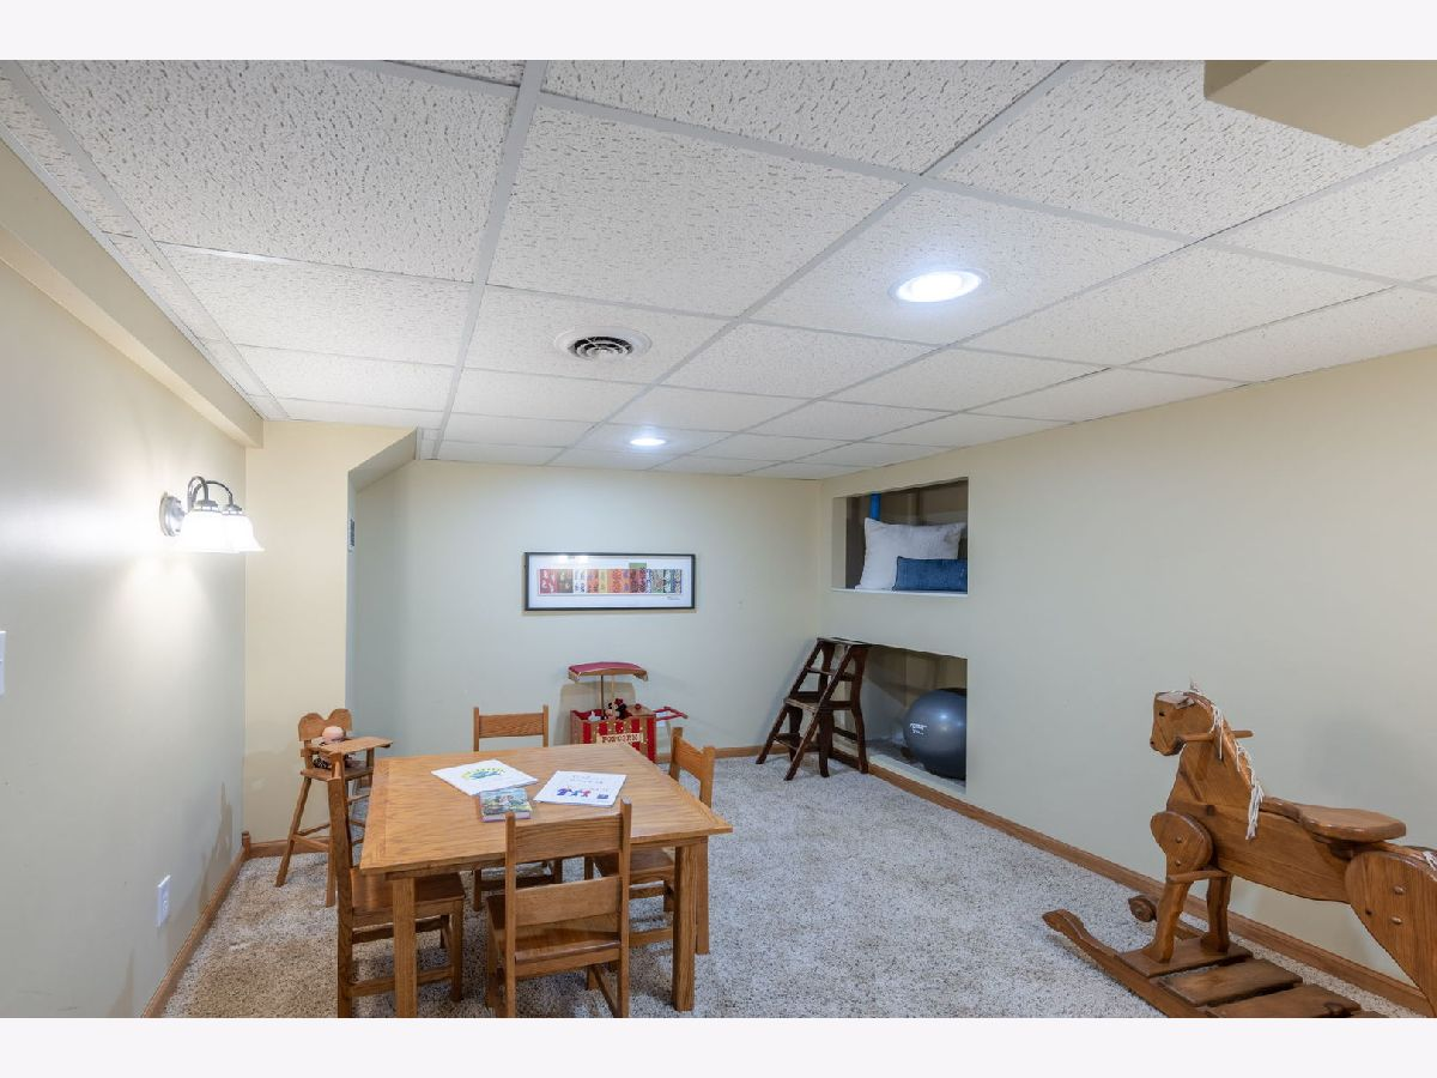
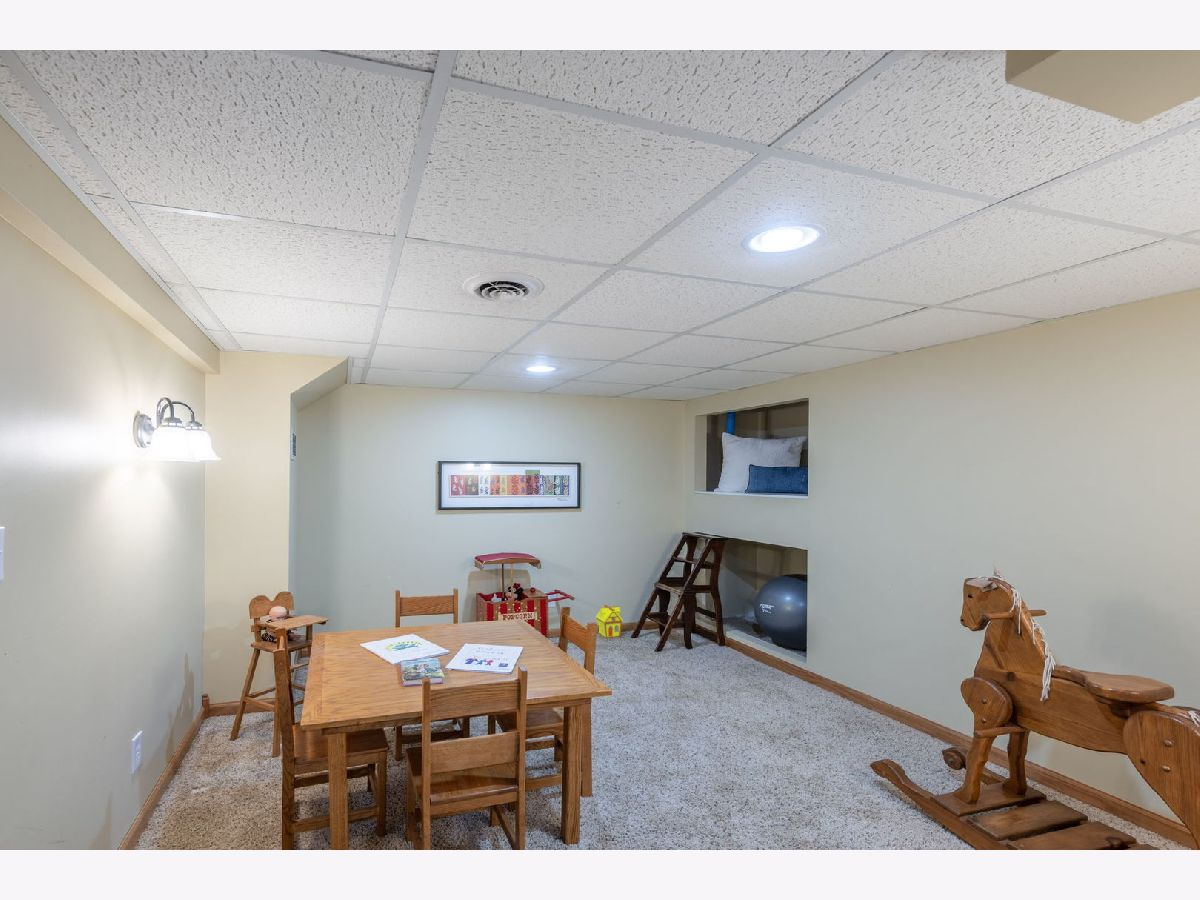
+ toy house (609, 620)
